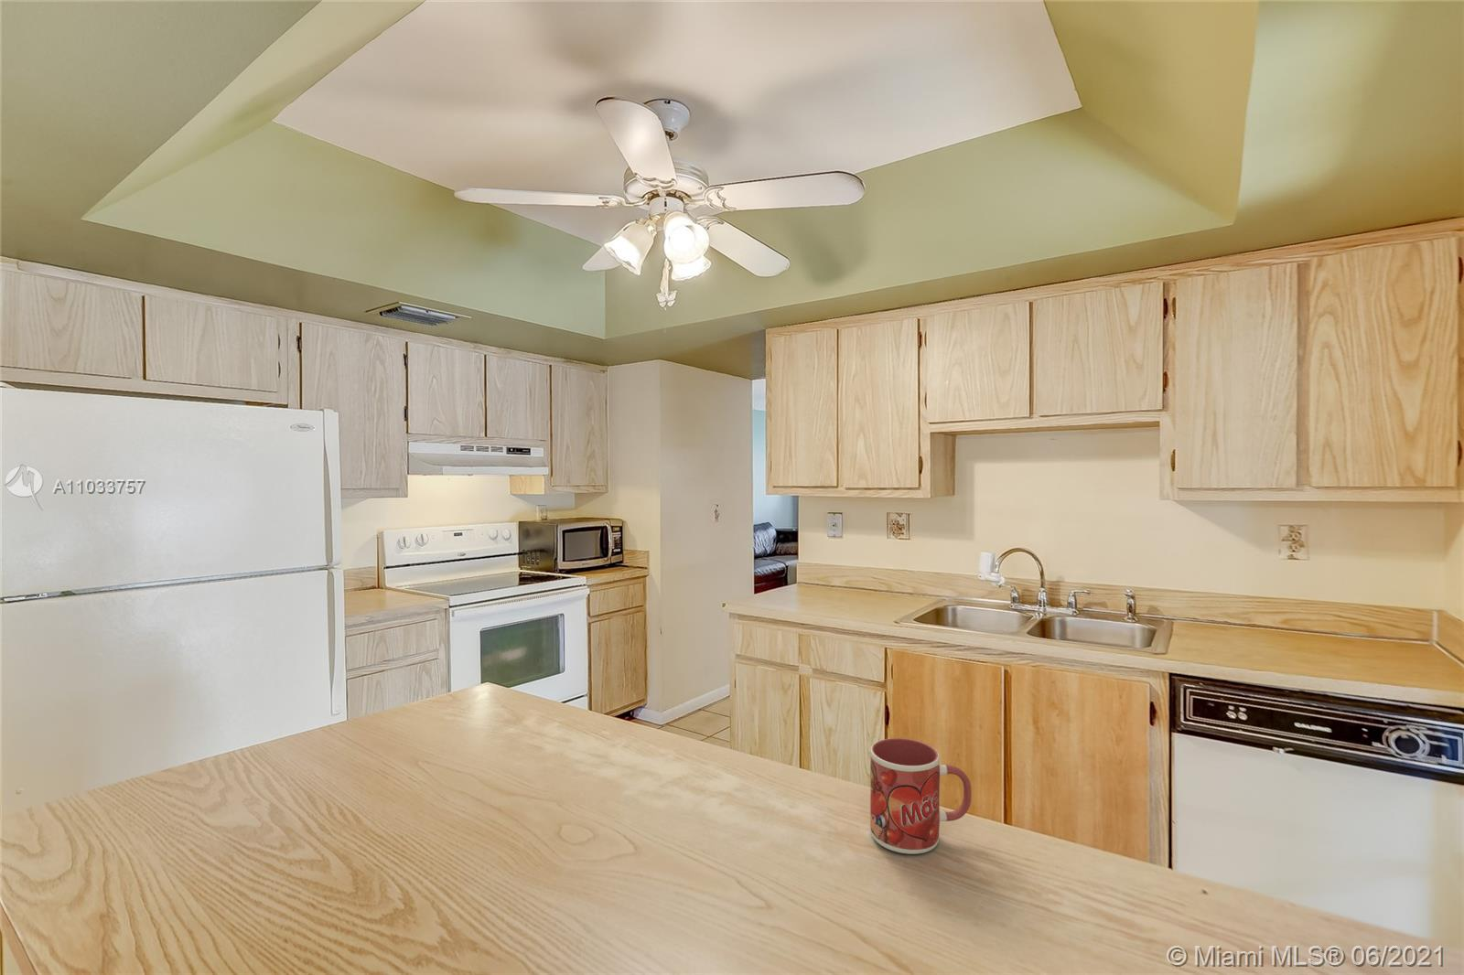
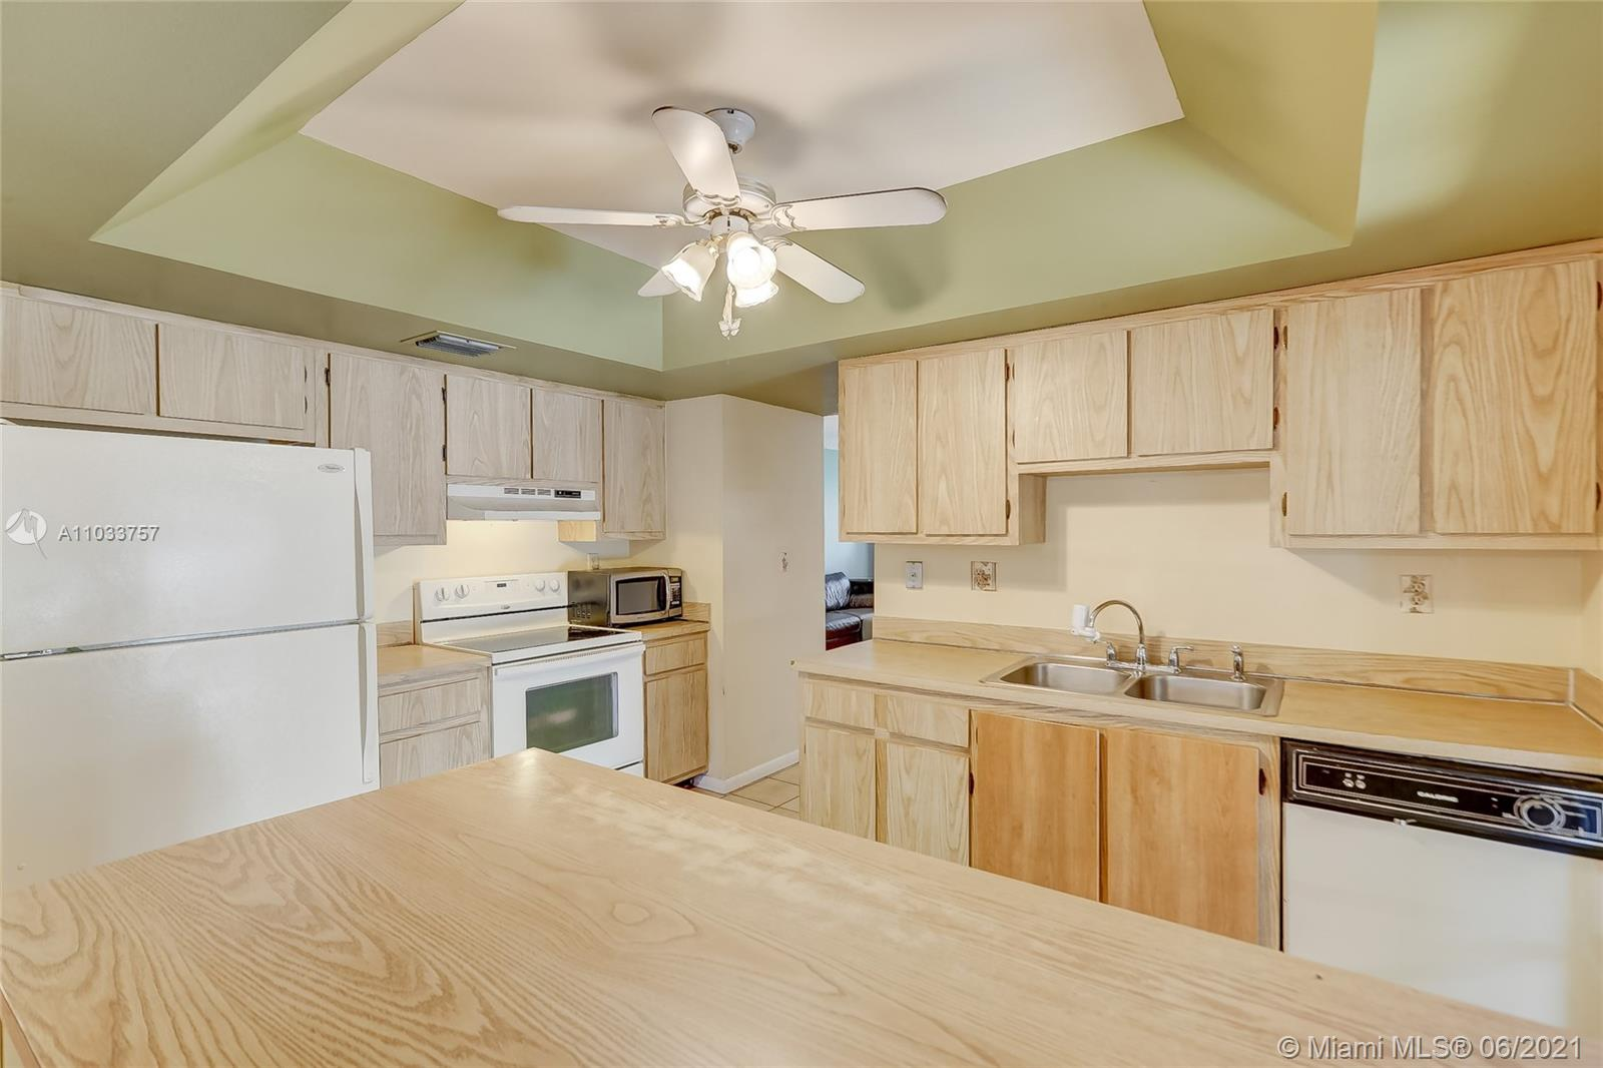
- mug (921, 794)
